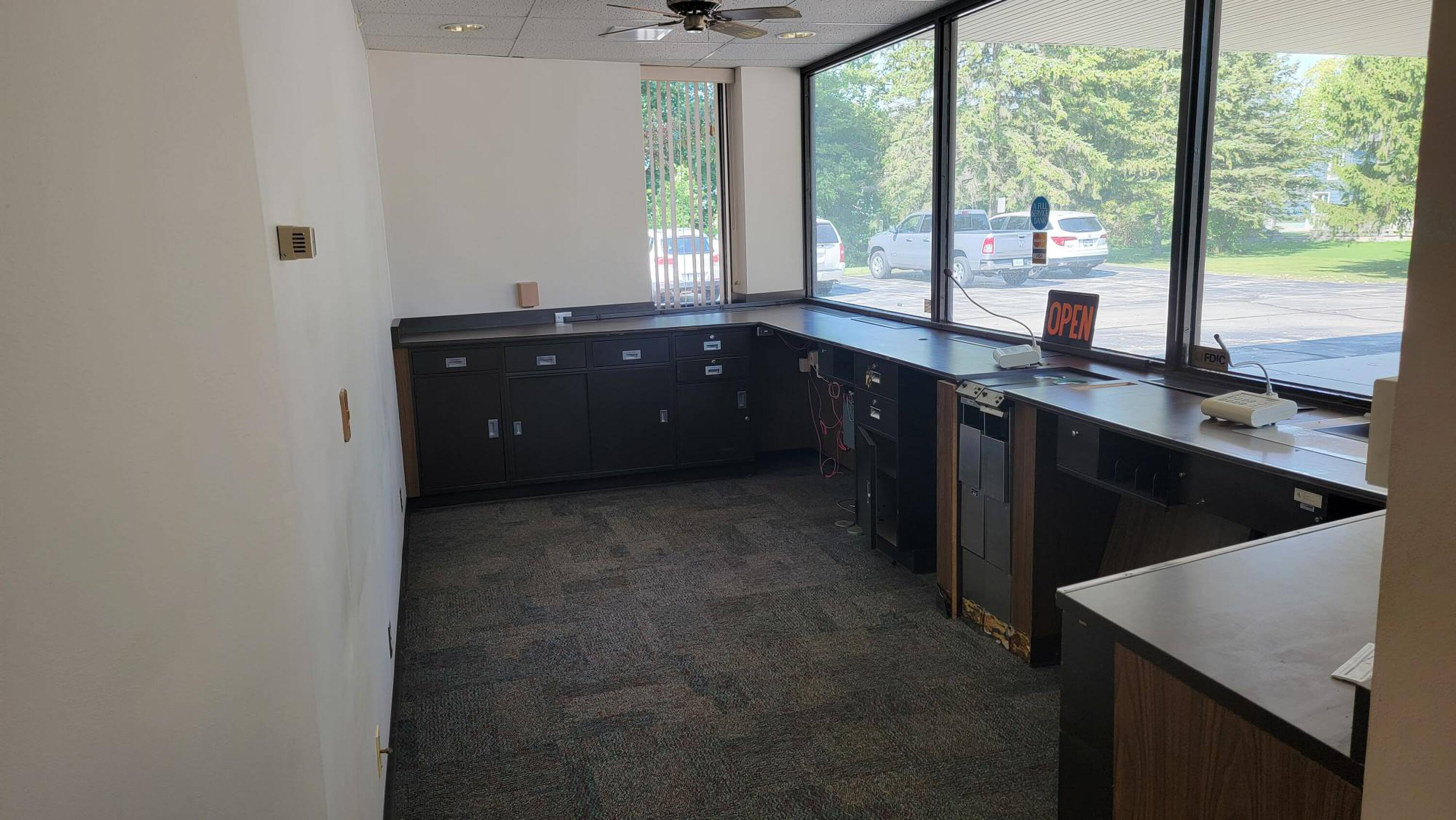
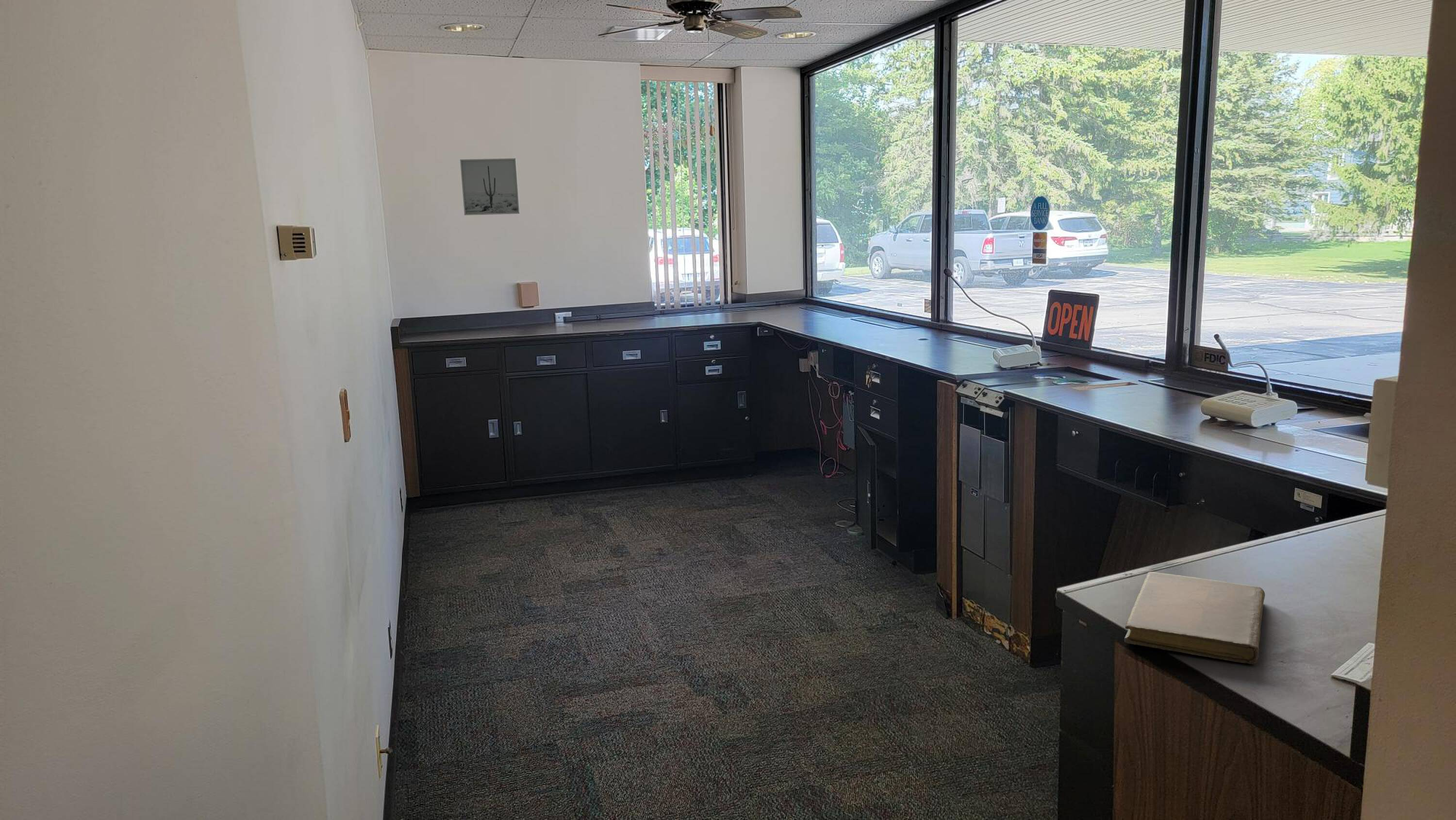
+ notebook (1197, 613)
+ wall art (490, 186)
